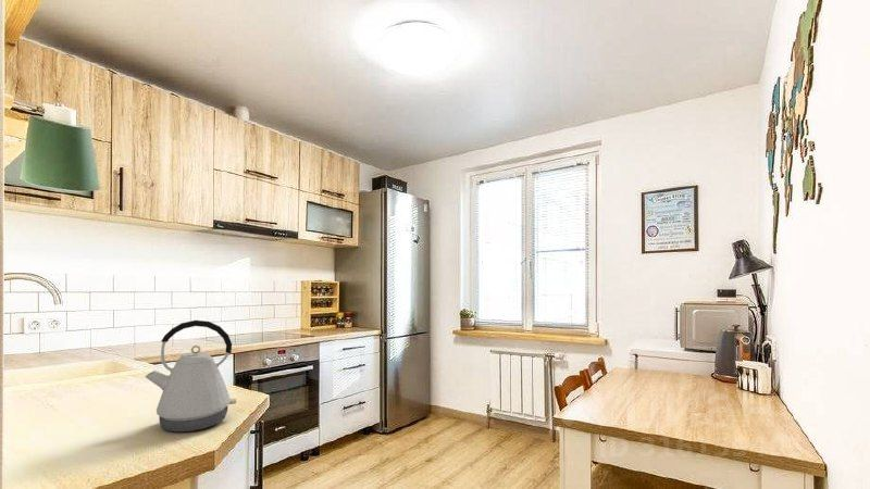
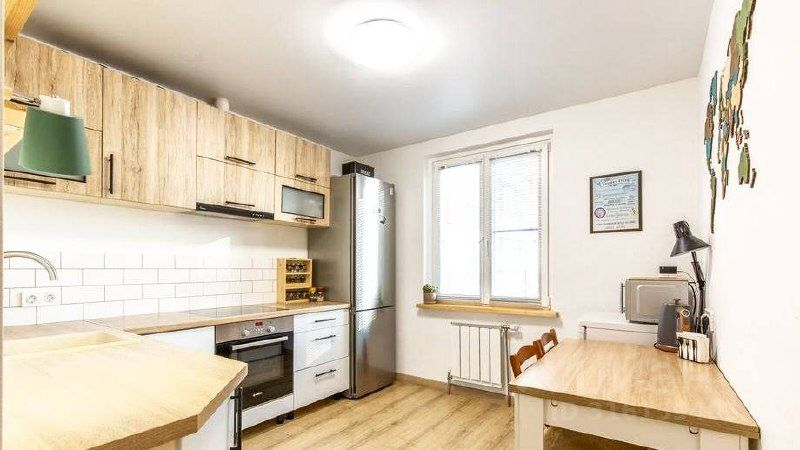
- kettle (191, 372)
